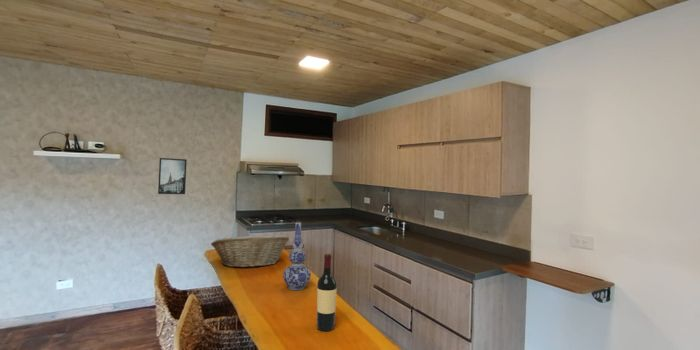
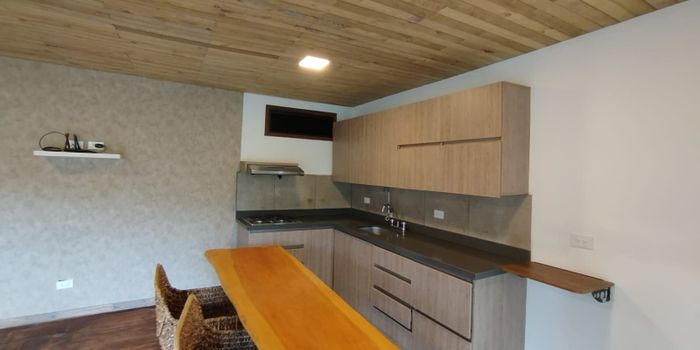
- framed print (172, 176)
- fruit basket (251, 247)
- vase (297, 255)
- wine bottle (326, 290)
